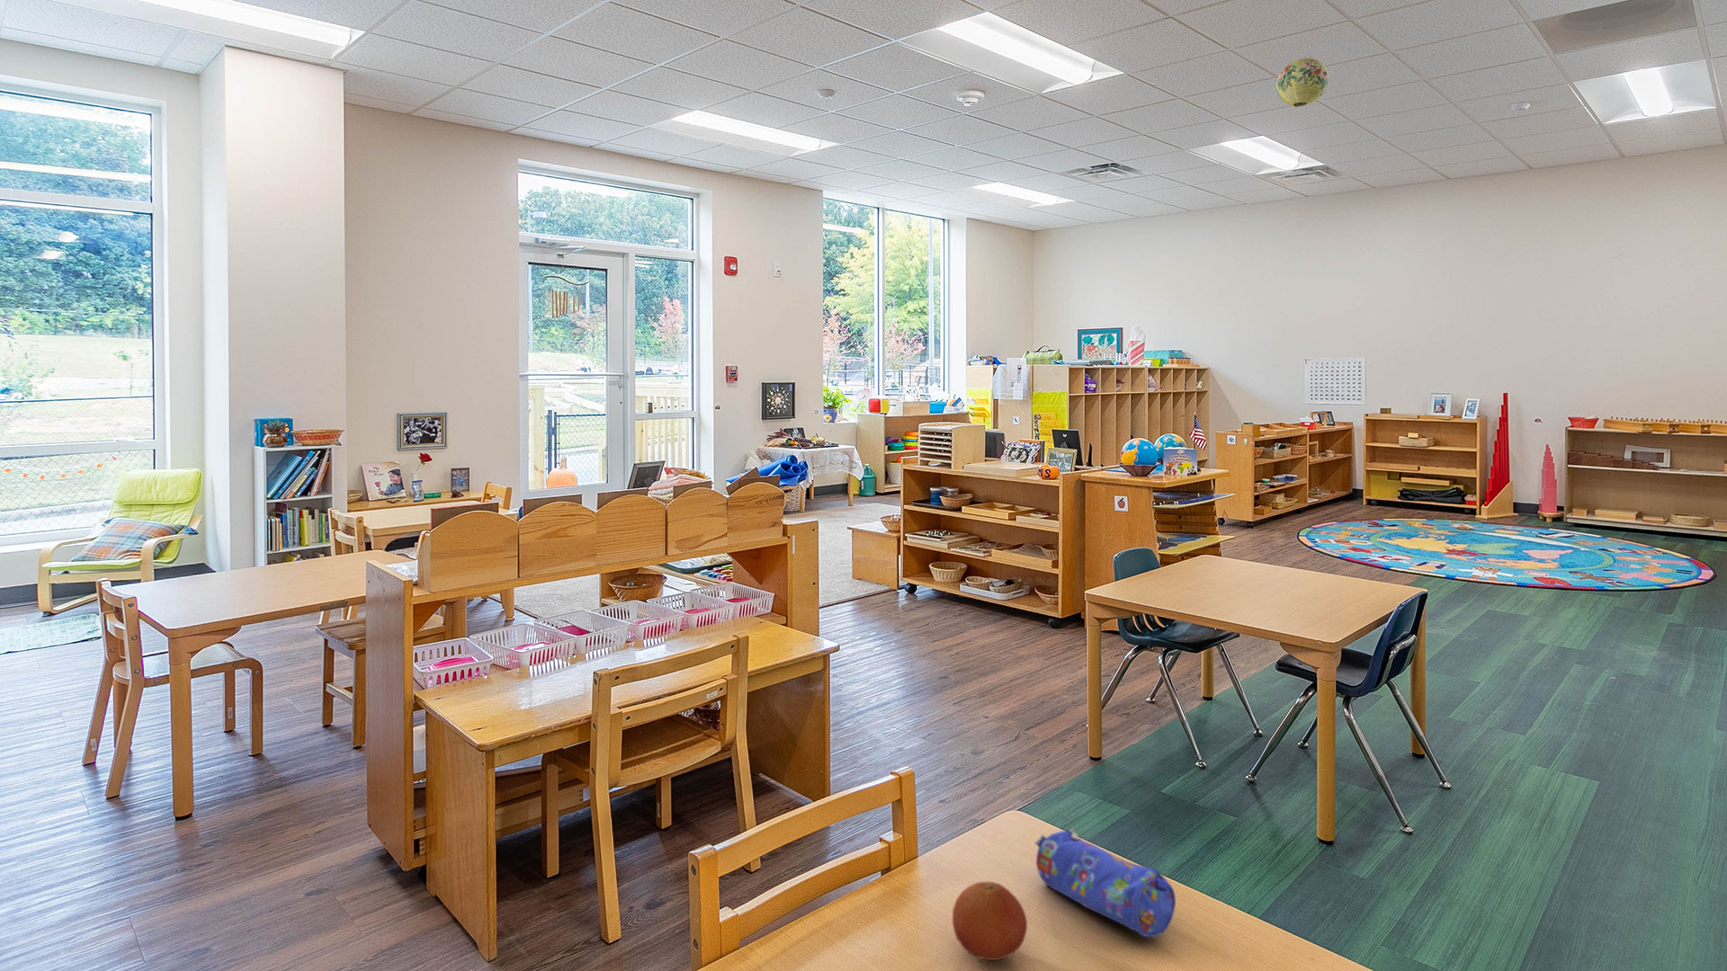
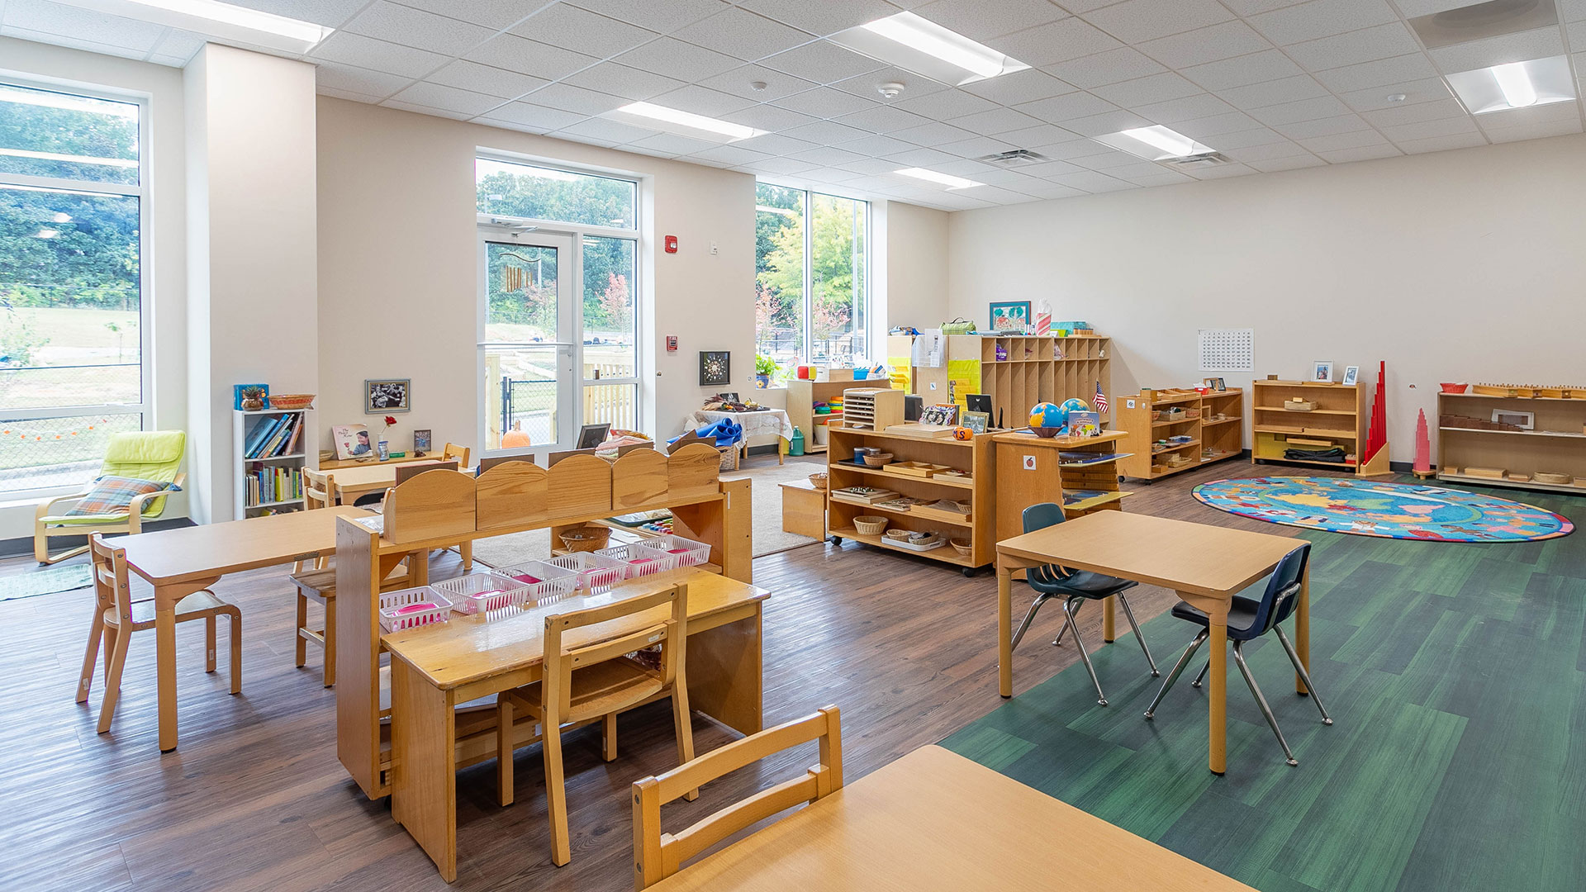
- paper lantern (1301, 83)
- fruit (988, 918)
- pencil case (1101, 879)
